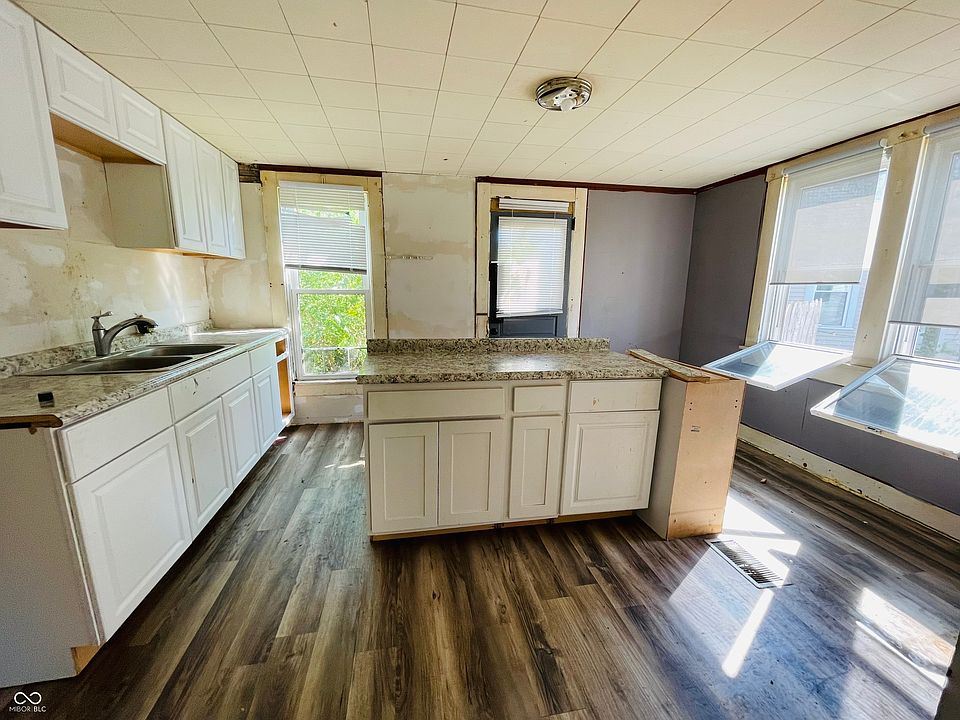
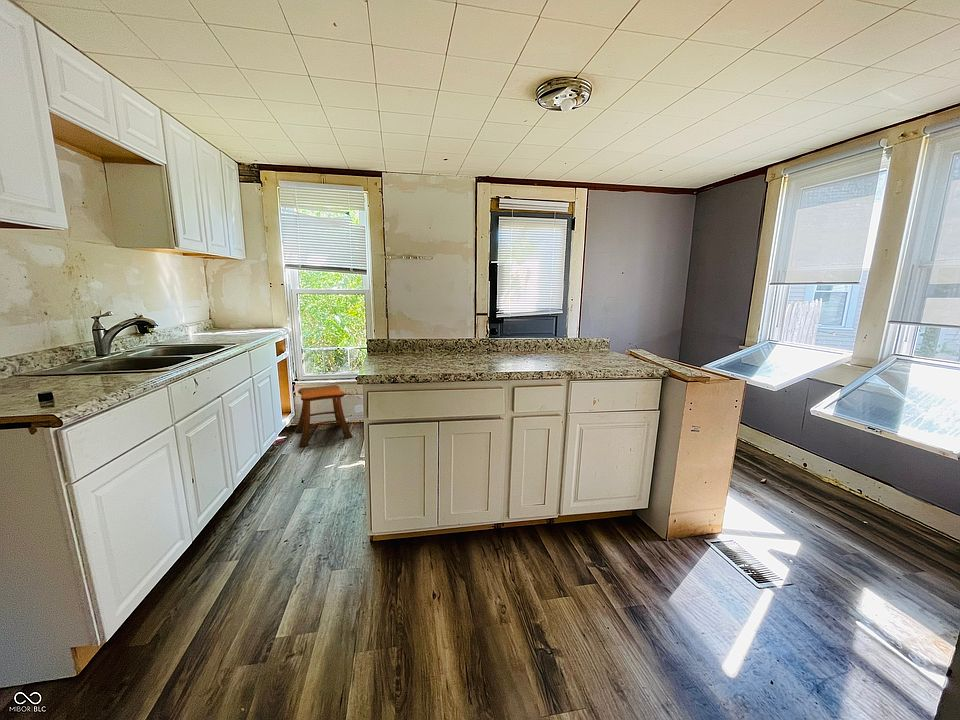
+ stool (322, 412)
